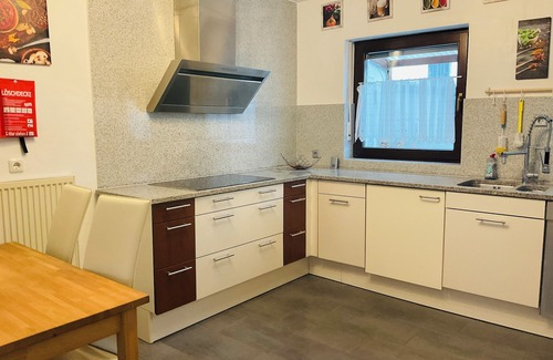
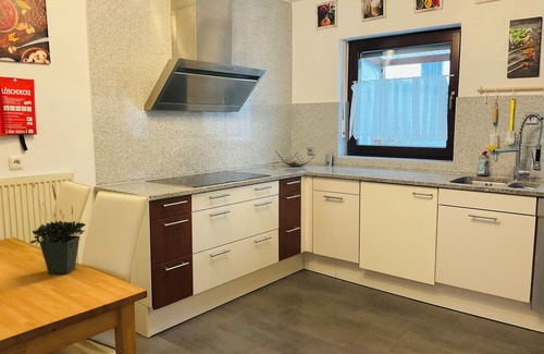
+ potted plant (58, 225)
